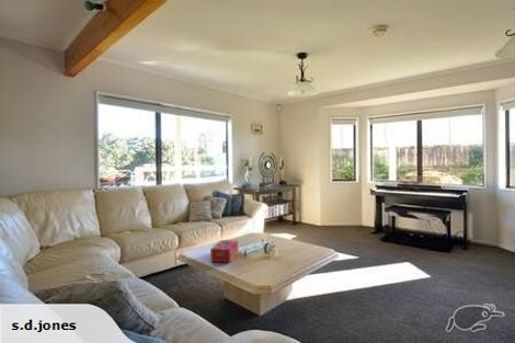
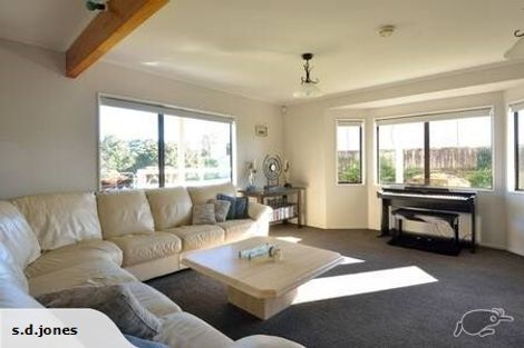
- tissue box (225, 250)
